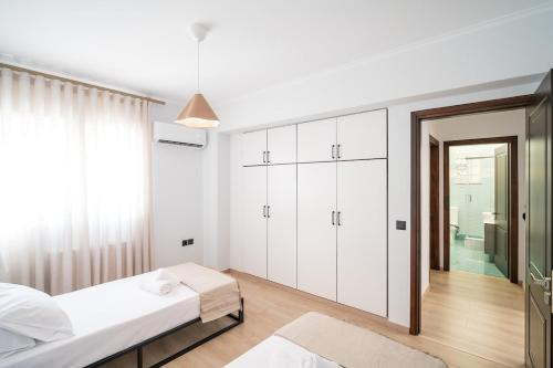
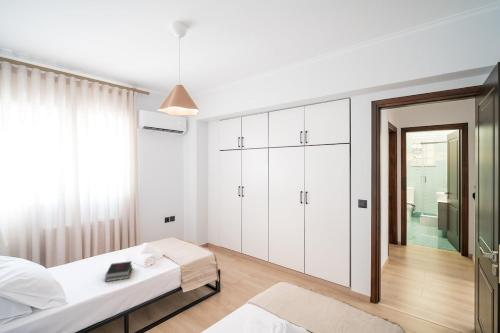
+ hardback book (119, 270)
